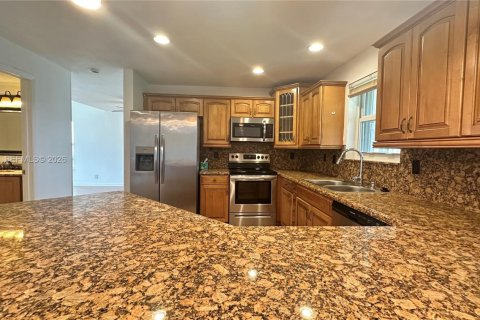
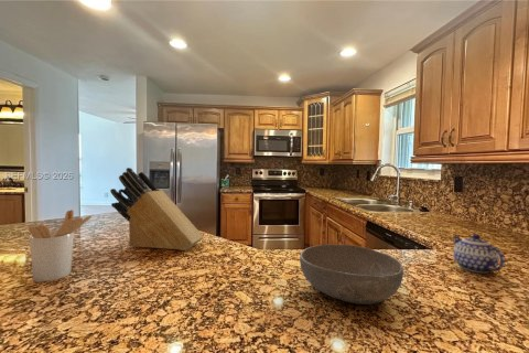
+ bowl (348, 274)
+ utensil holder (61, 245)
+ knife block (156, 206)
+ teapot (475, 252)
